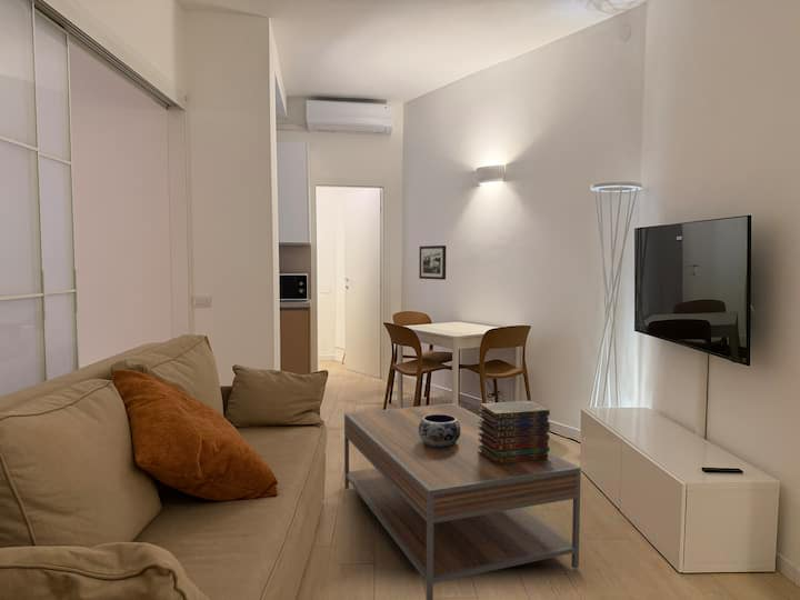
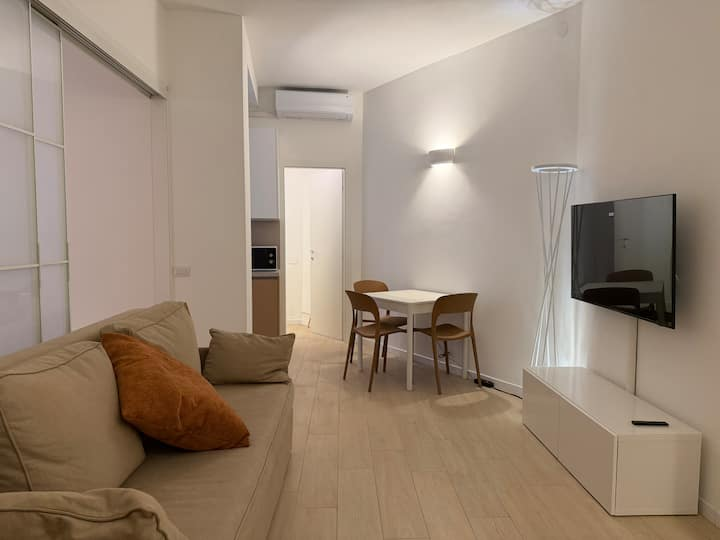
- coffee table (447, 478)
- book stack (512, 430)
- picture frame (432, 262)
- decorative bowl (439, 429)
